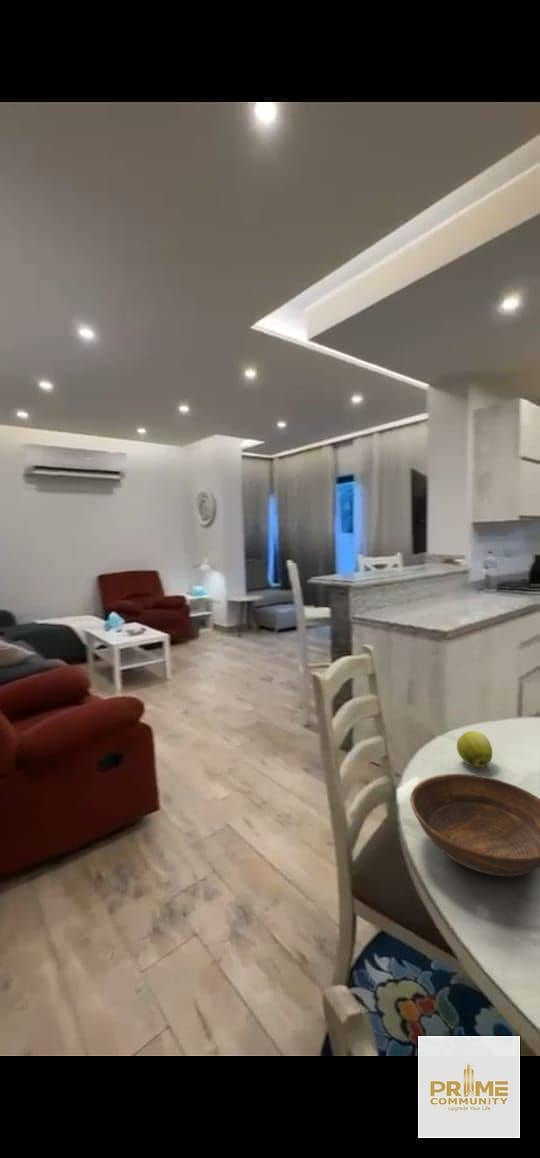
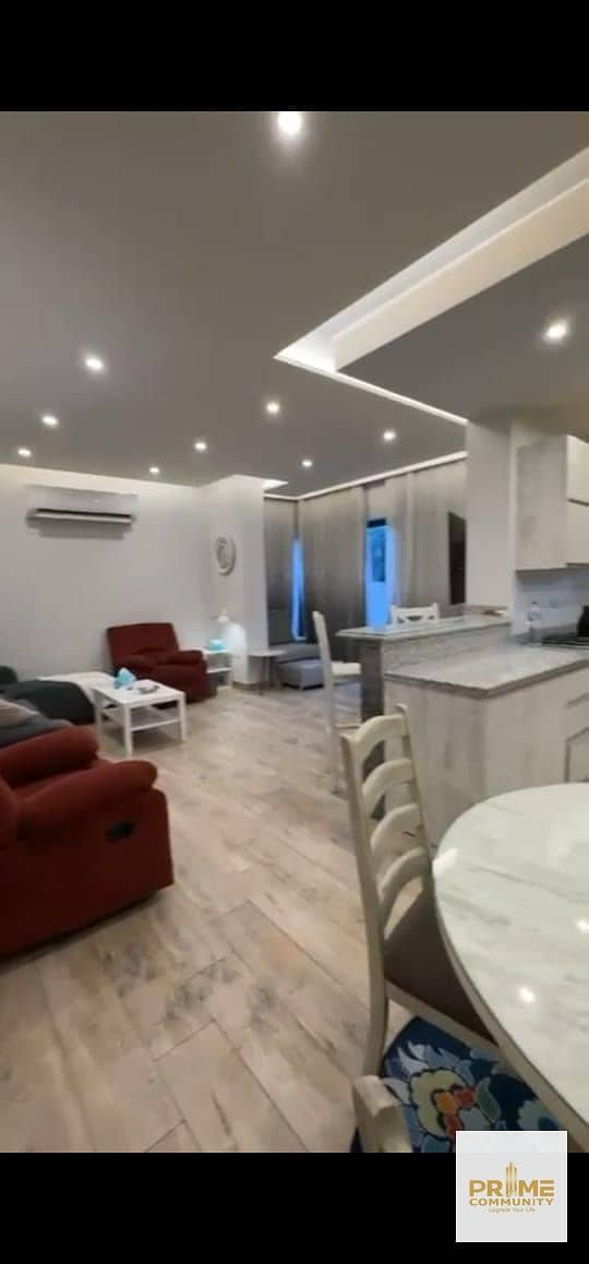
- bowl (482, 830)
- apple (474, 748)
